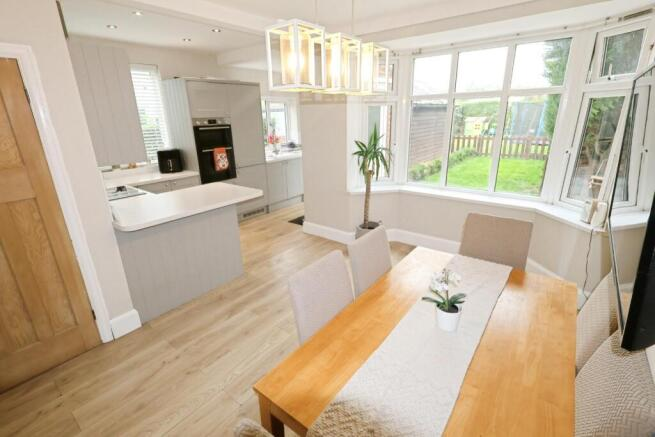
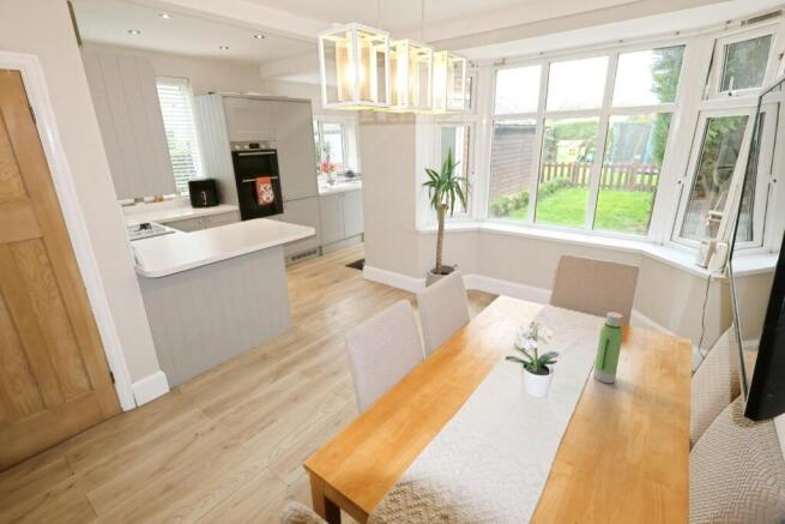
+ water bottle (608, 347)
